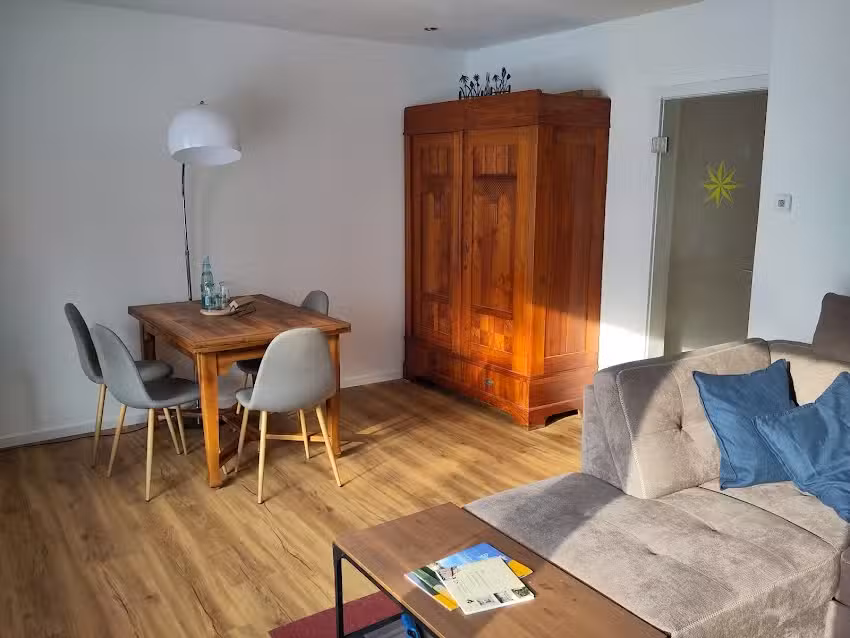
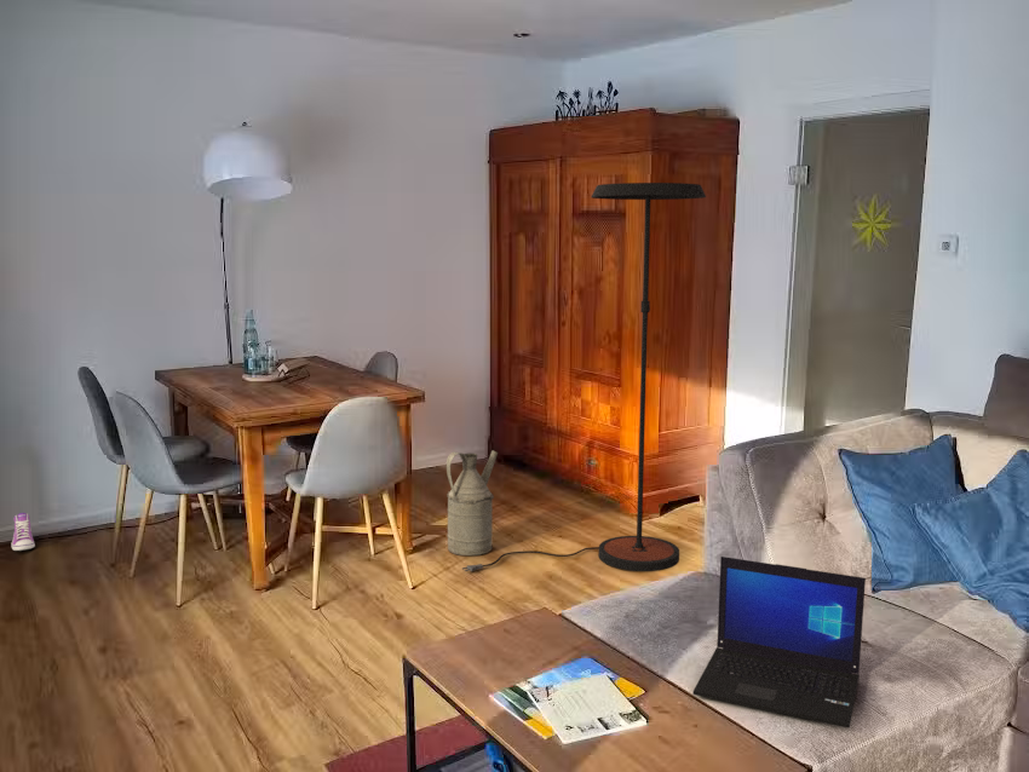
+ laptop (780, 635)
+ floor lamp (640, 380)
+ sneaker (21, 530)
+ watering can (472, 499)
